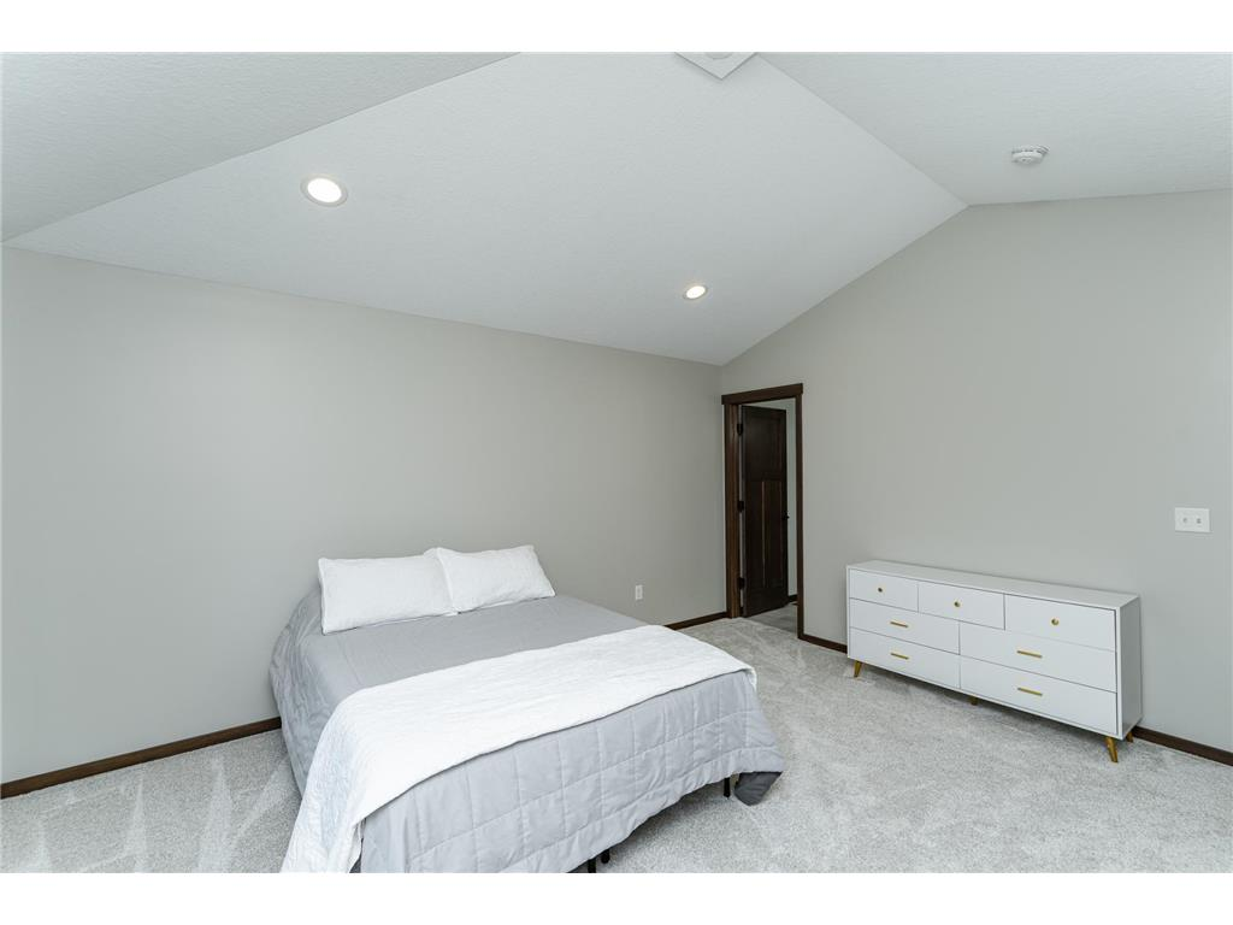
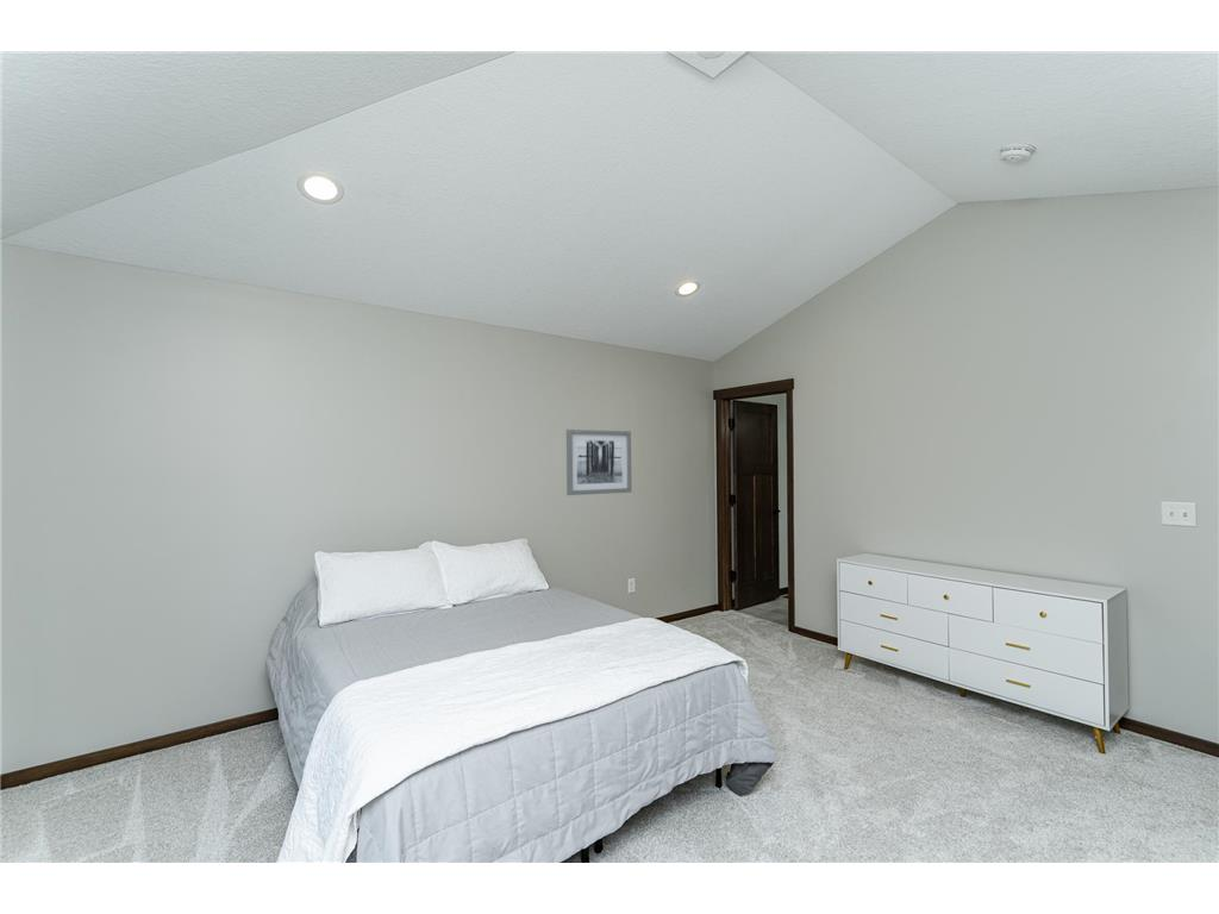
+ wall art (600, 462)
